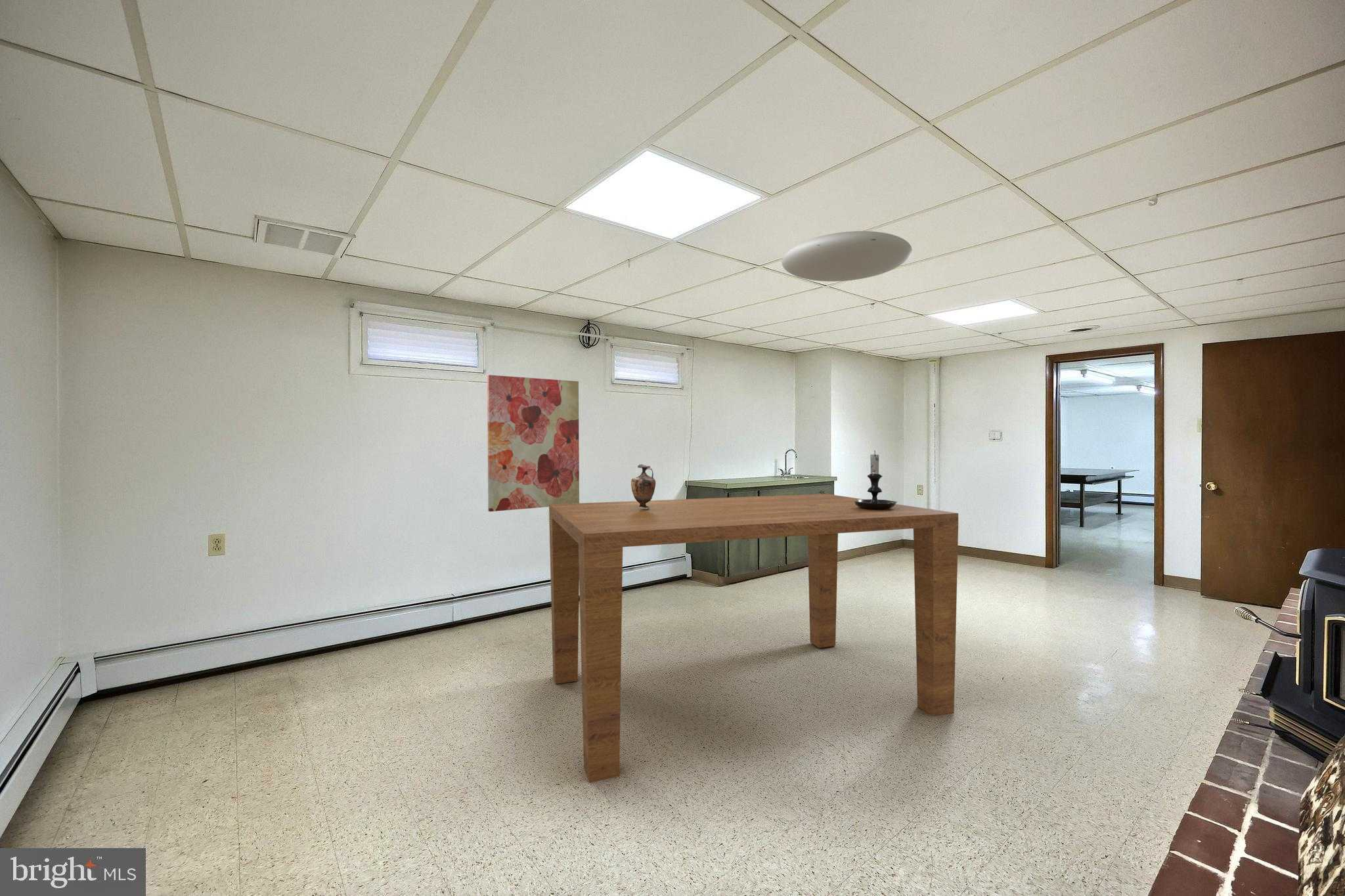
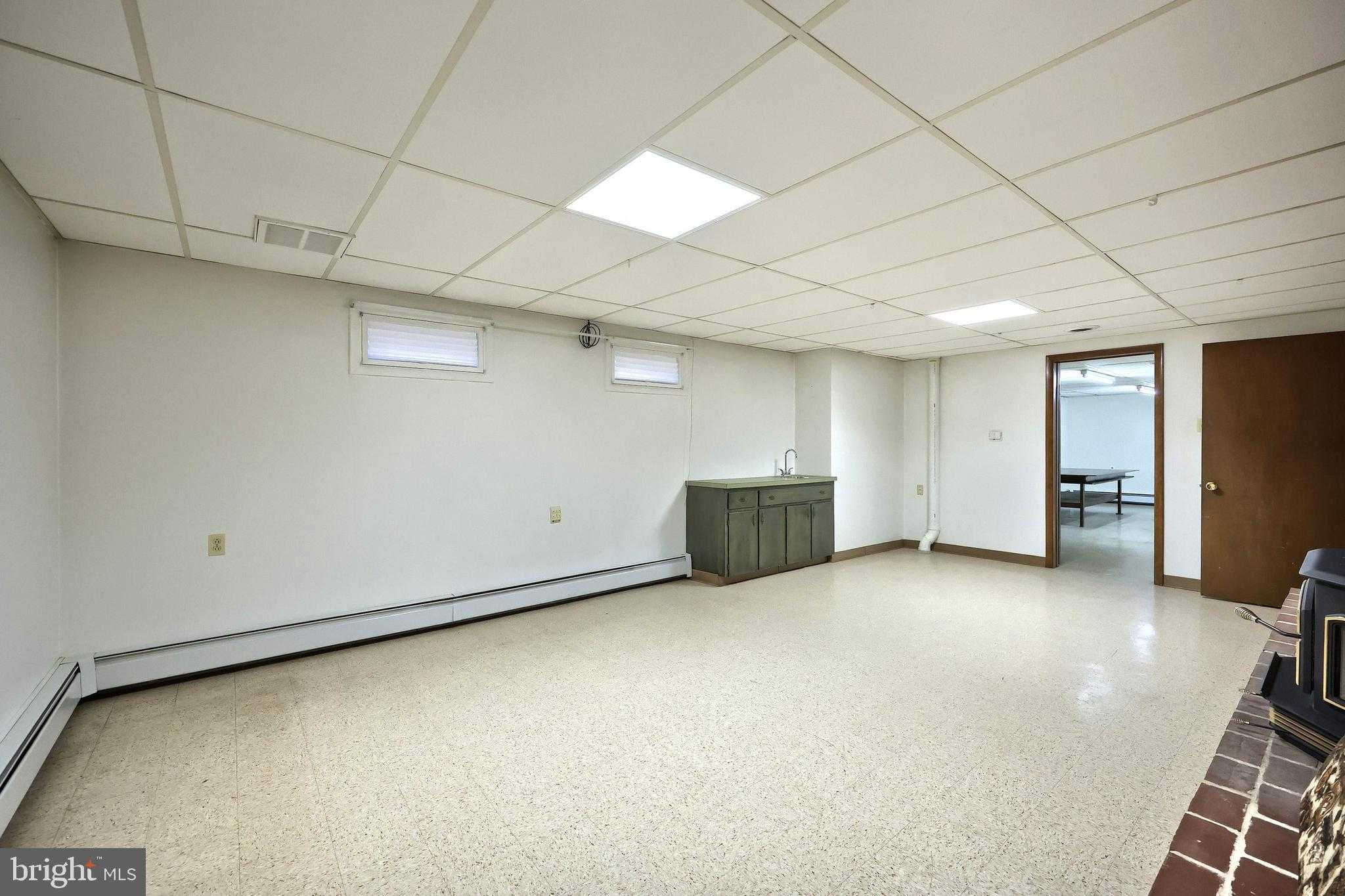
- candle holder (875, 479)
- wall art (535, 443)
- ceiling light (845, 258)
- table (734, 540)
- vase (643, 484)
